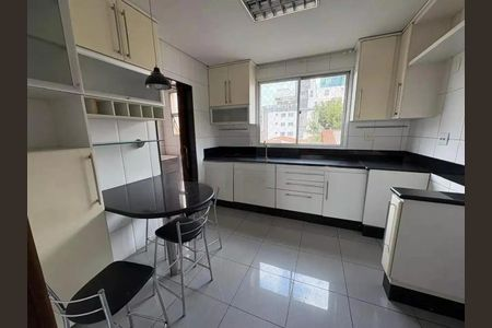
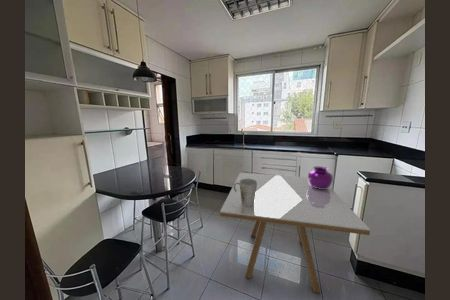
+ dining table (280, 223)
+ vase (320, 177)
+ pitcher (245, 192)
